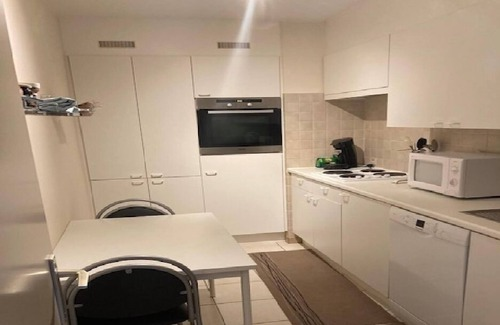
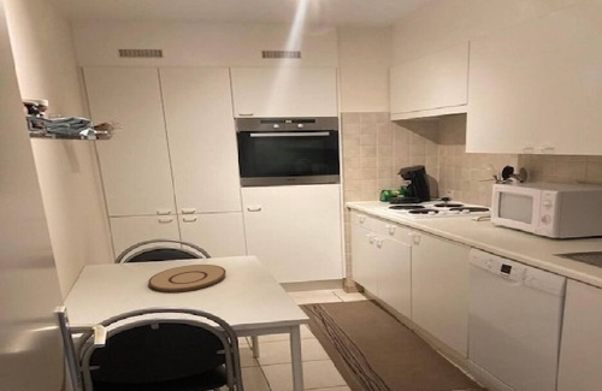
+ plate (188, 277)
